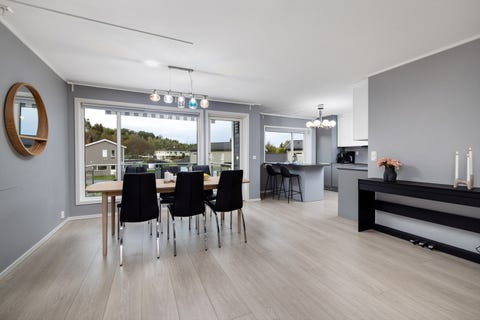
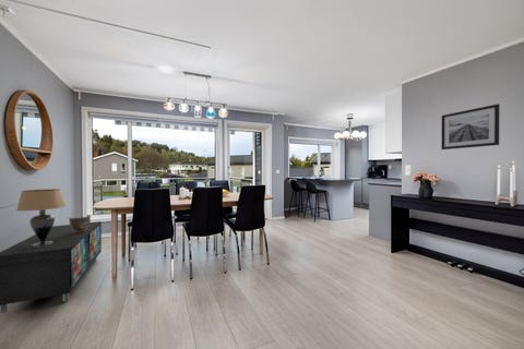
+ table lamp (41, 216)
+ storage cabinet (60, 256)
+ wall art (467, 129)
+ vessel (81, 224)
